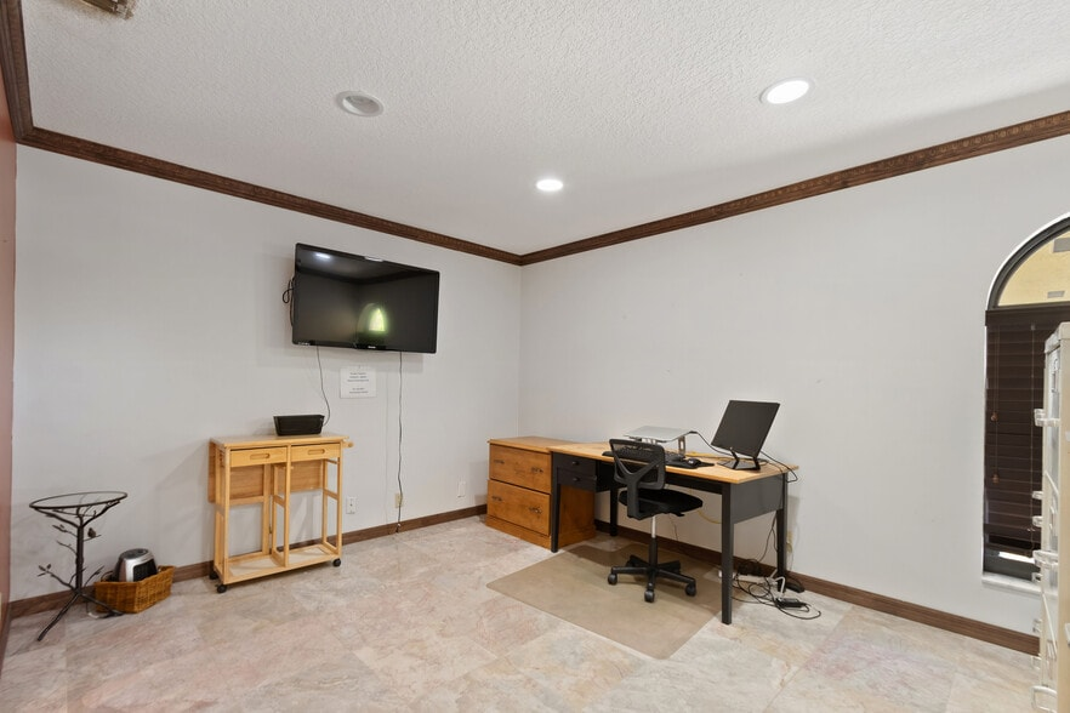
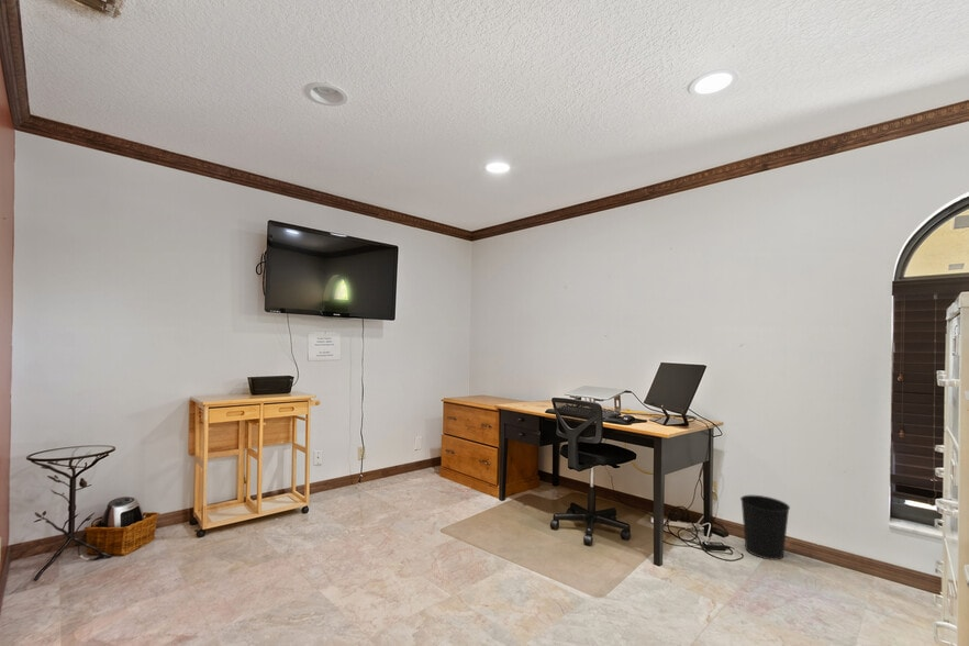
+ wastebasket (764, 526)
